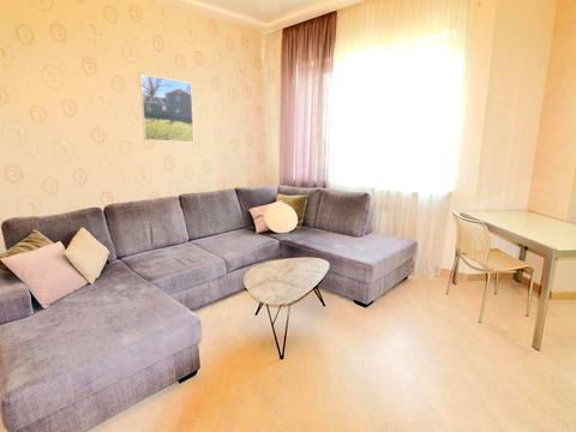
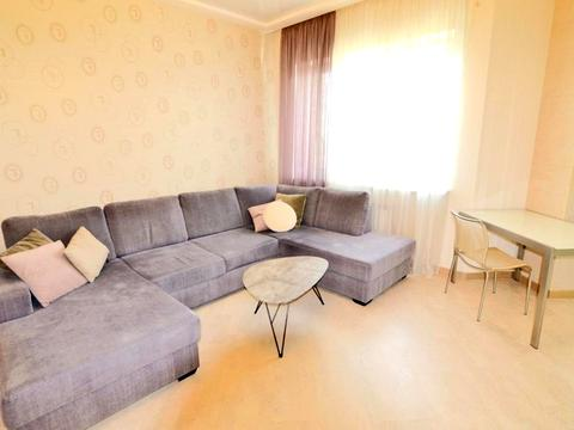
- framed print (168, 110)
